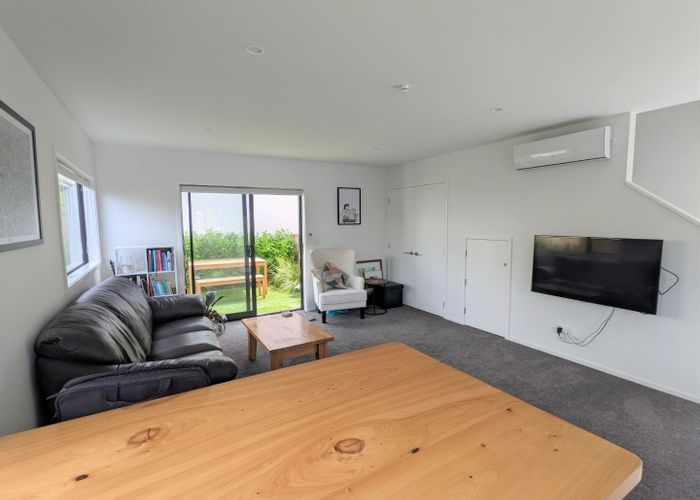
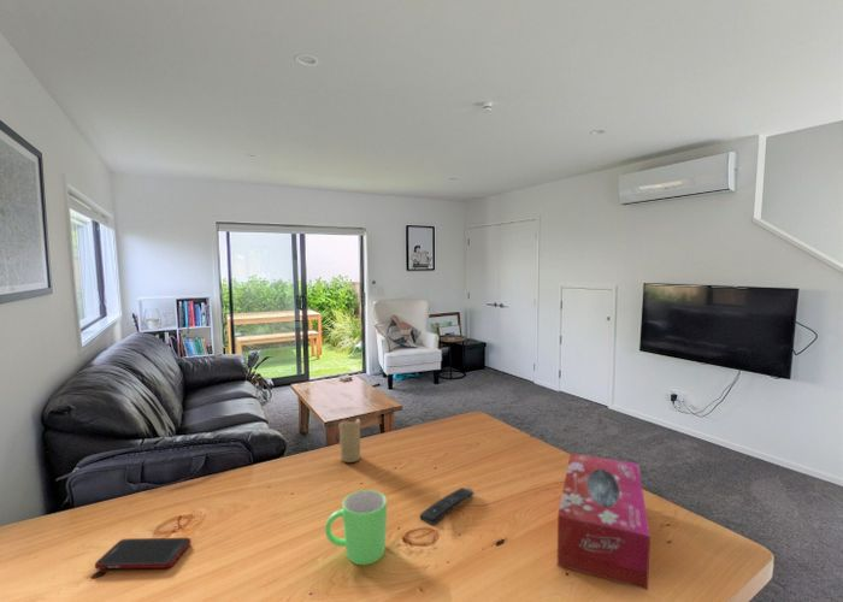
+ mug (356, 527)
+ cell phone (145, 553)
+ candle (350, 438)
+ remote control (449, 502)
+ tissue box (602, 508)
